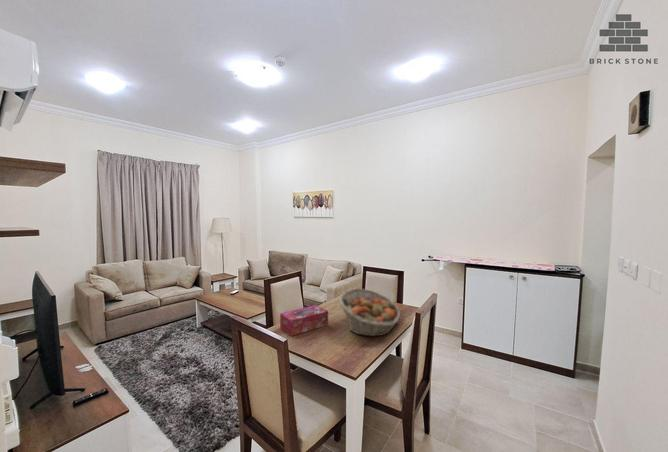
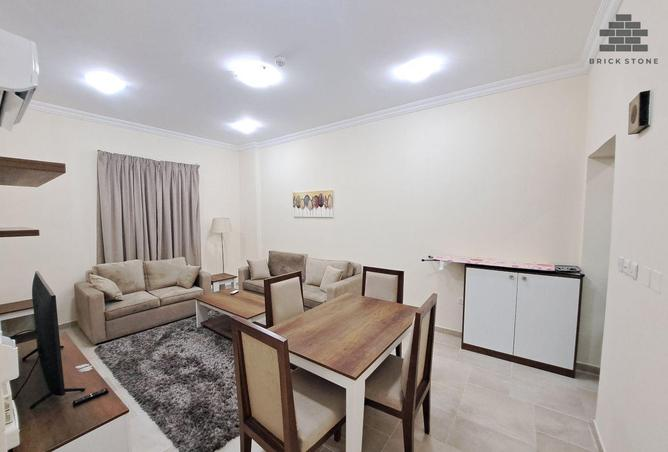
- fruit basket (369, 310)
- tissue box (304, 319)
